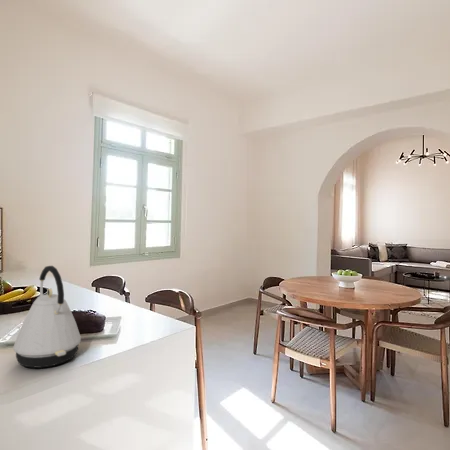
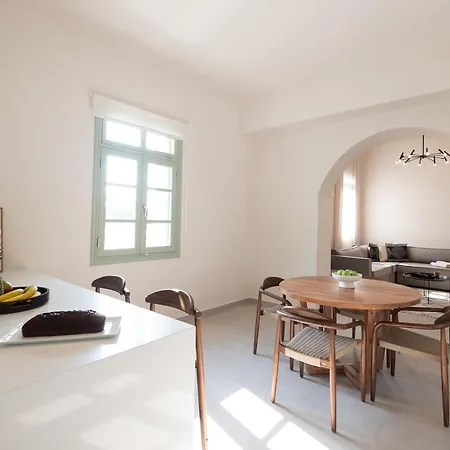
- kettle (48, 311)
